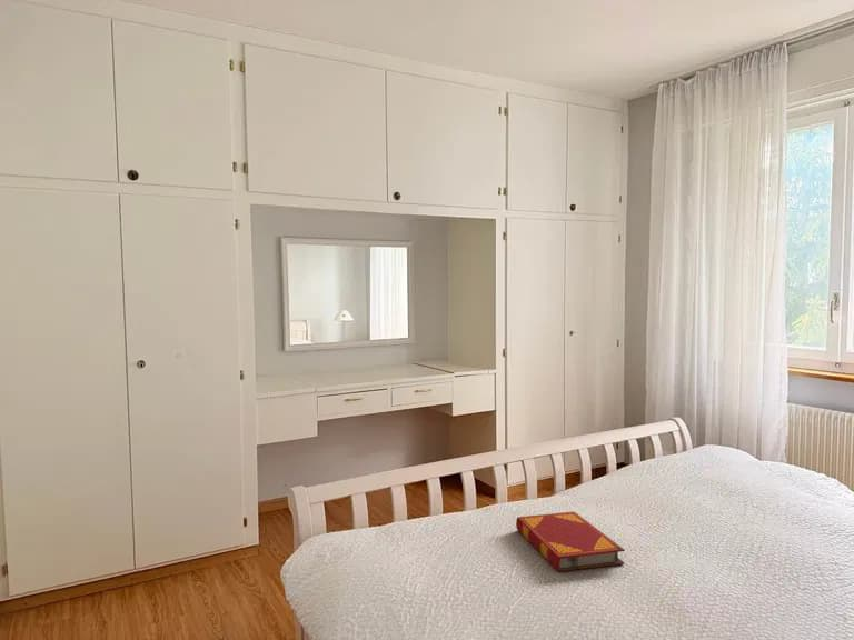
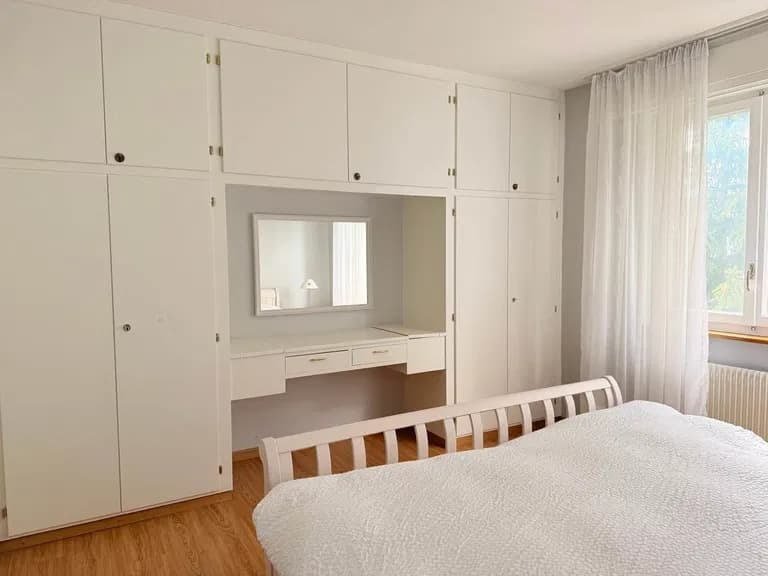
- hardback book (566, 539)
